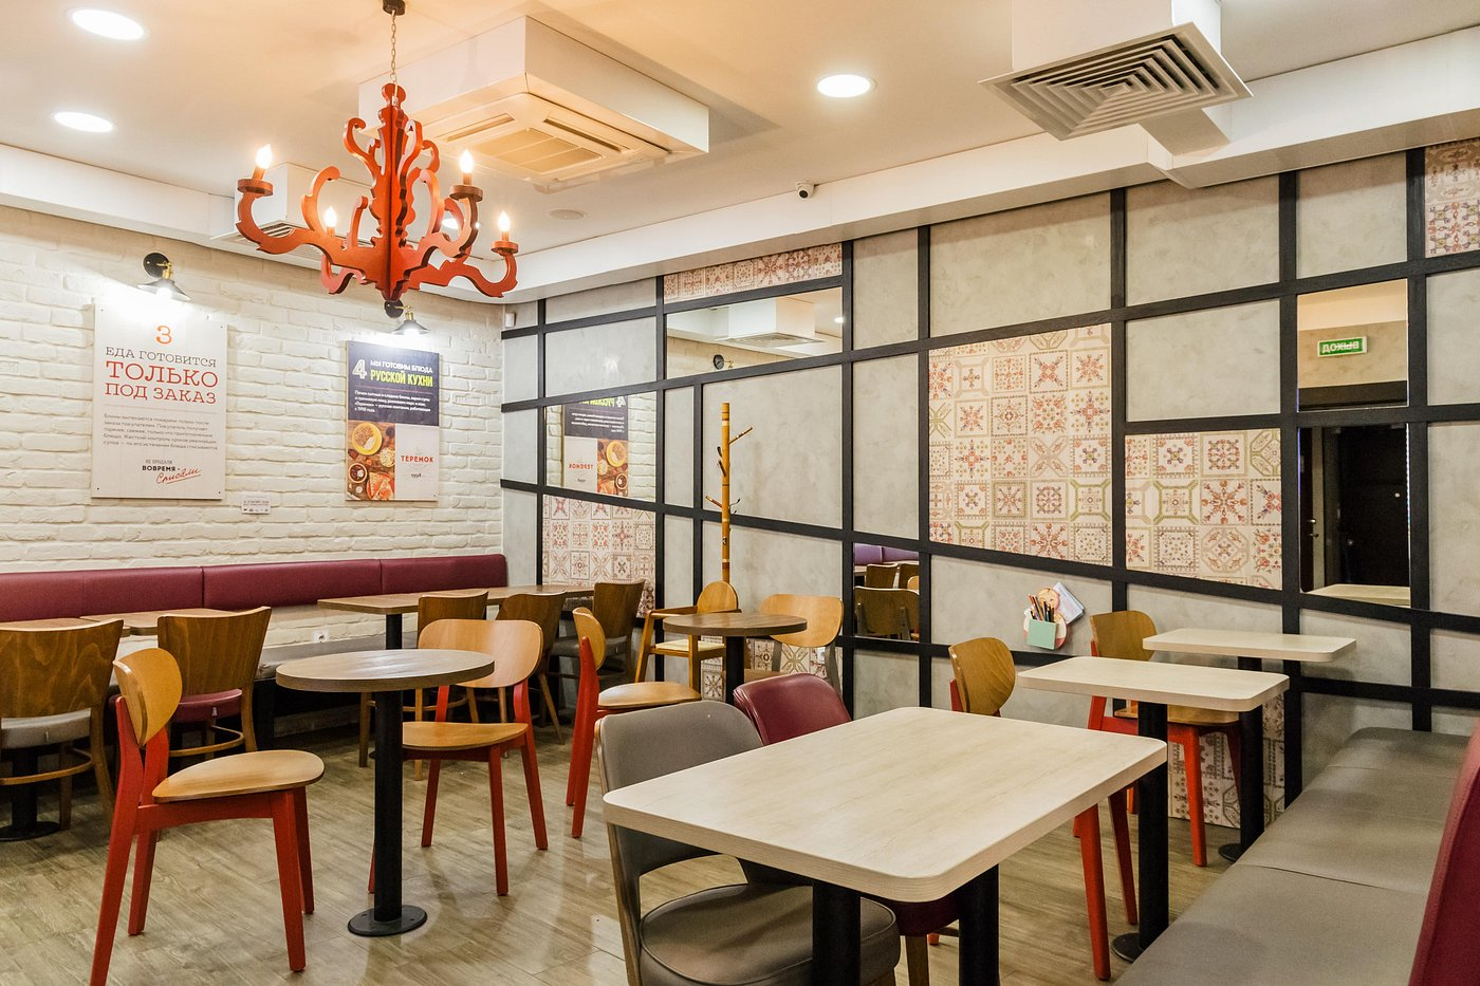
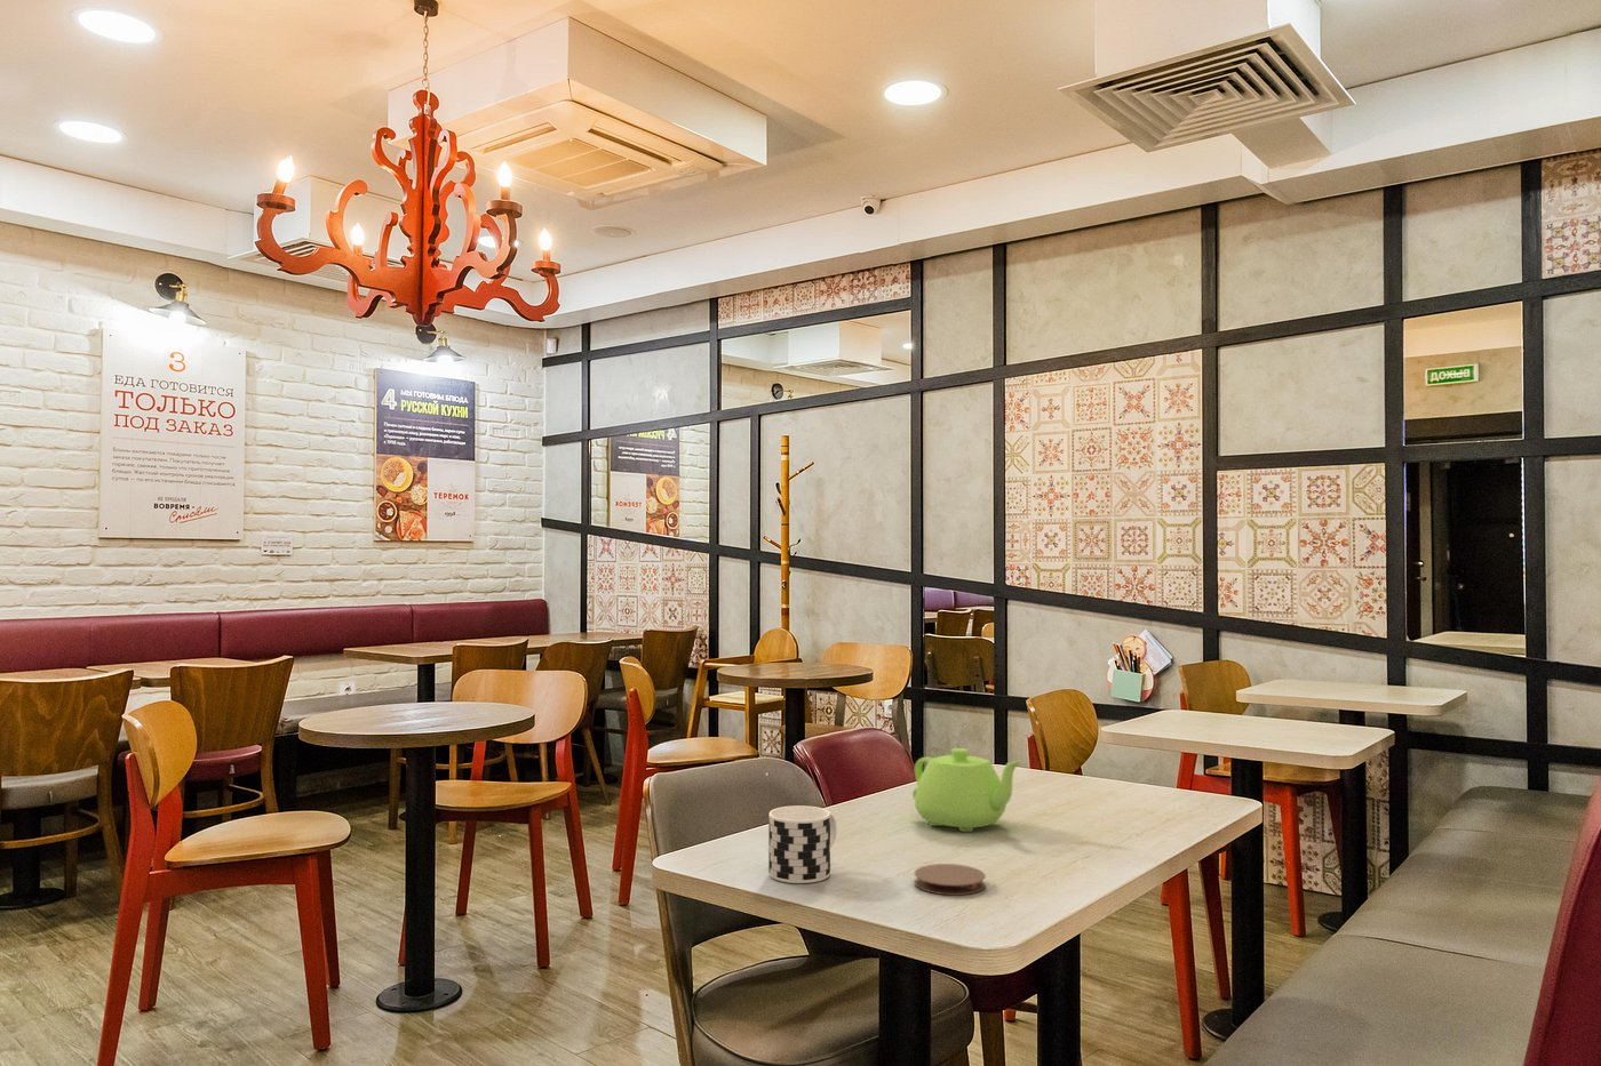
+ cup (806, 841)
+ coaster (949, 879)
+ teapot (965, 788)
